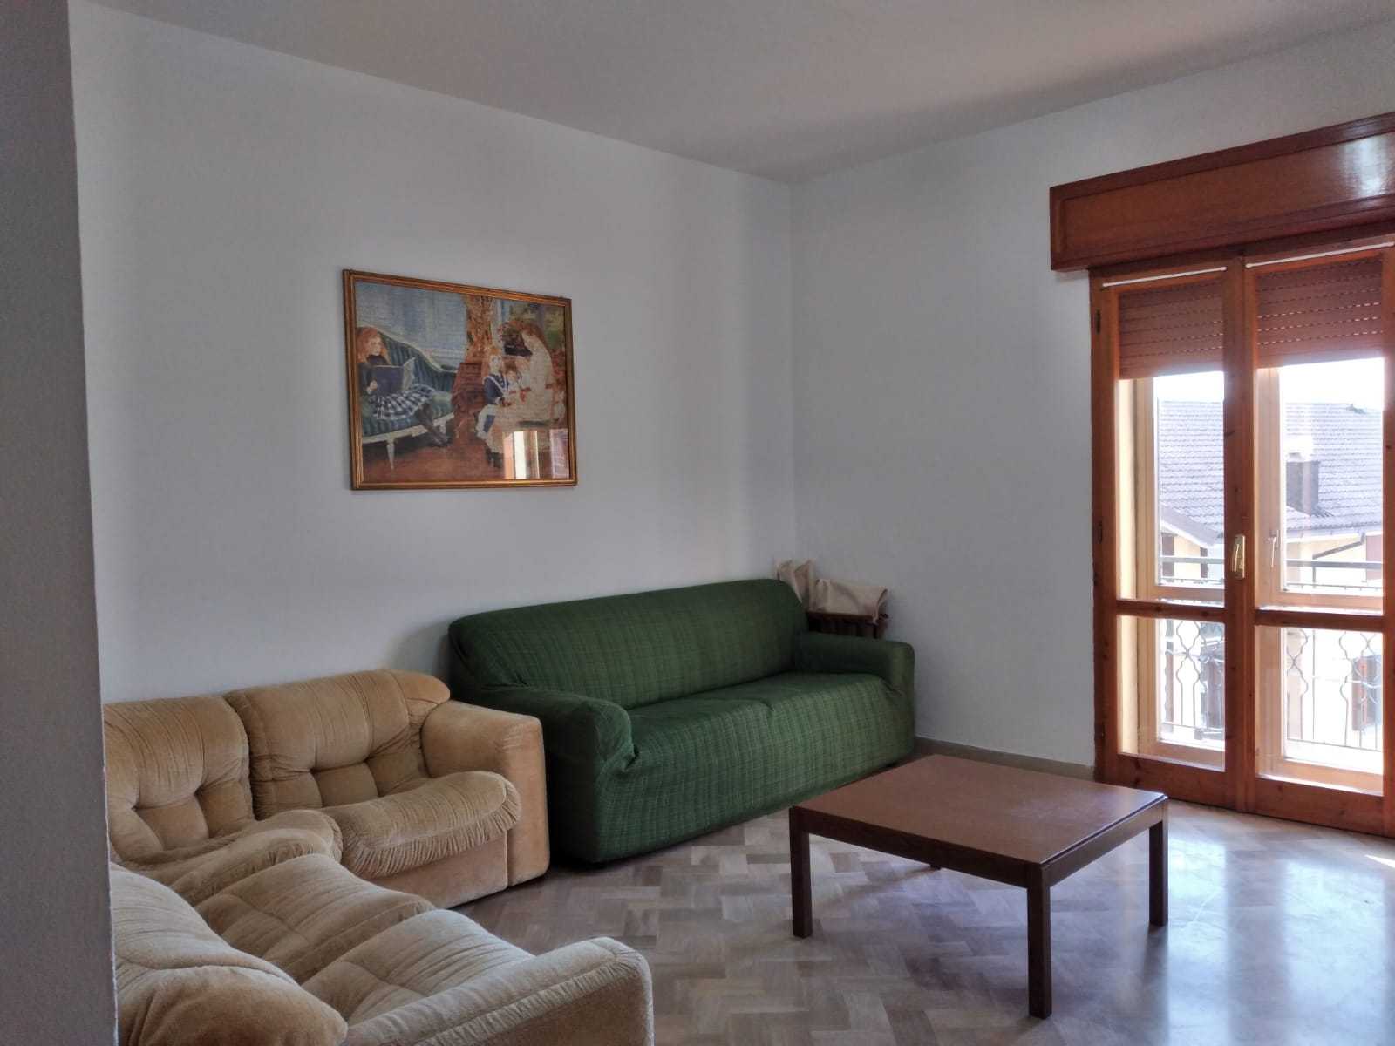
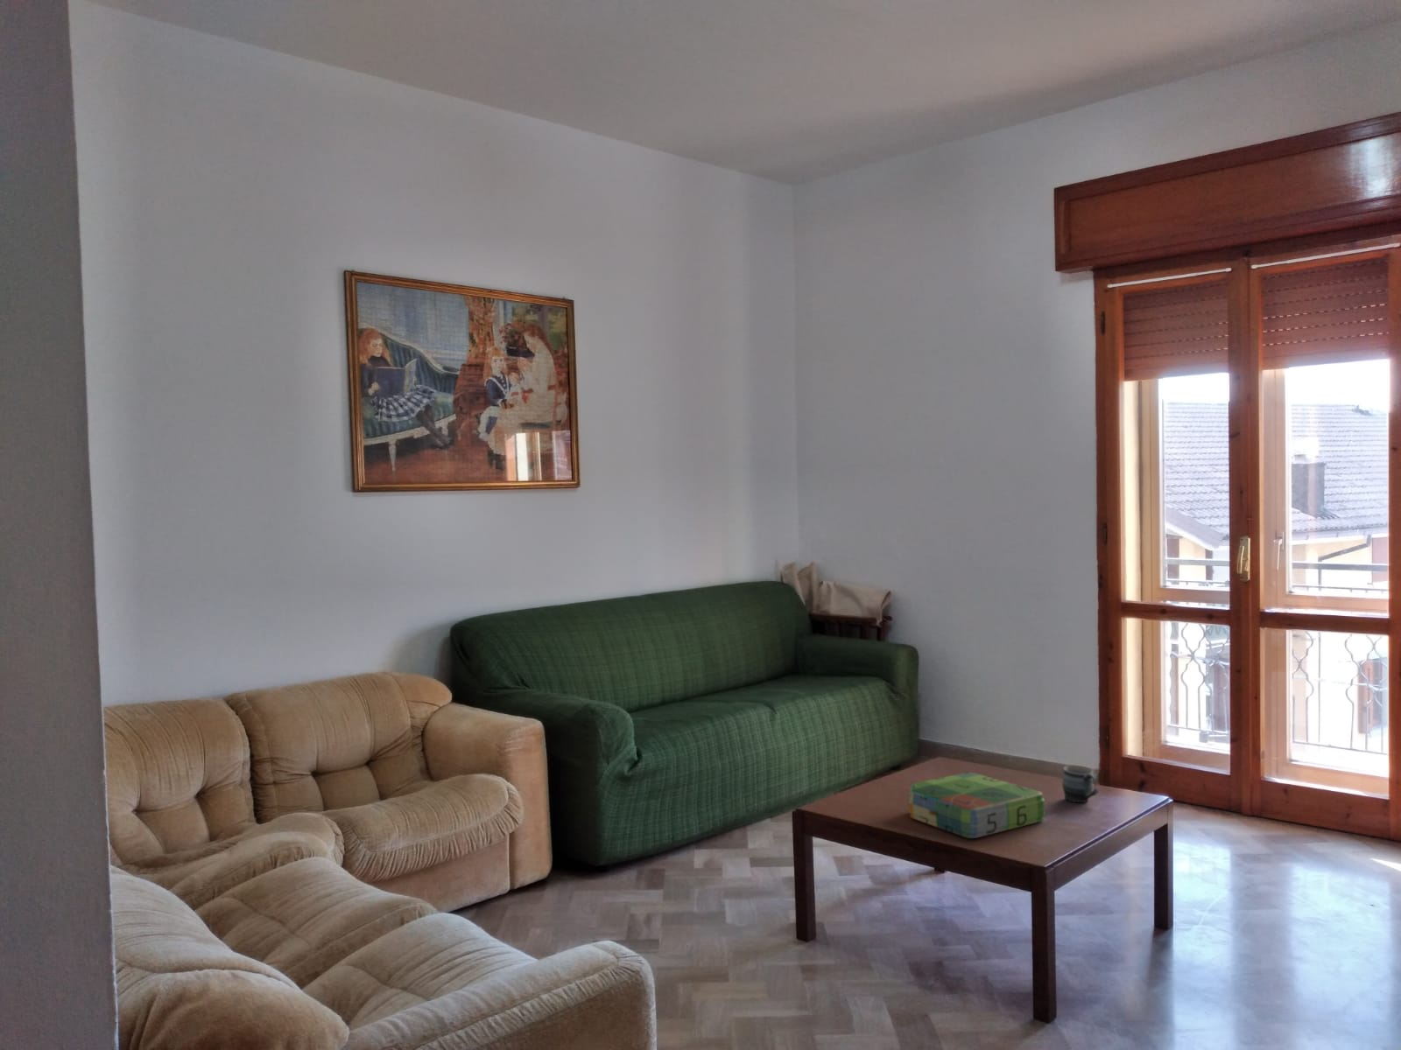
+ board game (970, 802)
+ mug (1082, 785)
